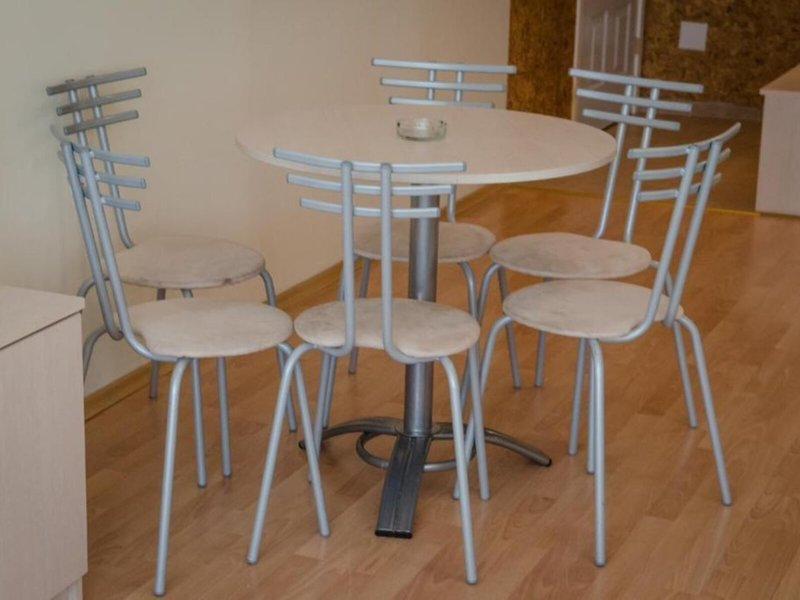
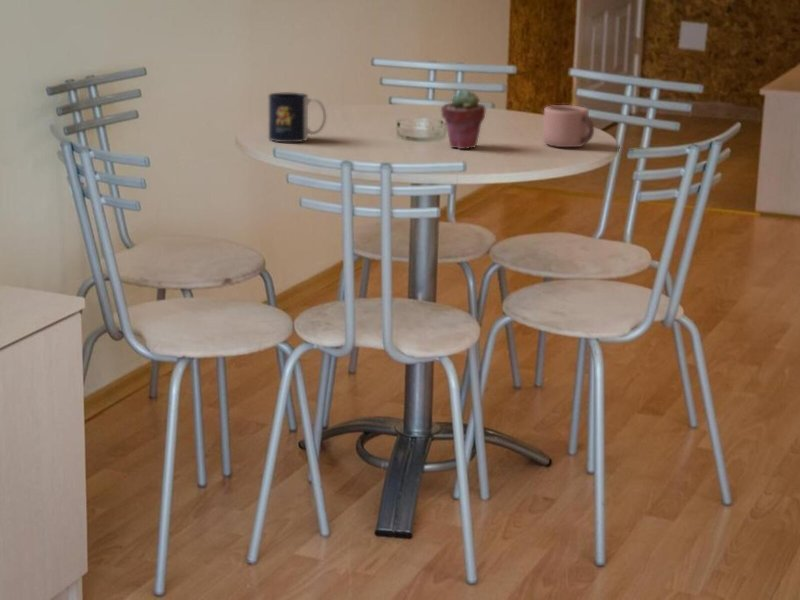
+ potted succulent (463, 117)
+ mug (297, 117)
+ mug (570, 127)
